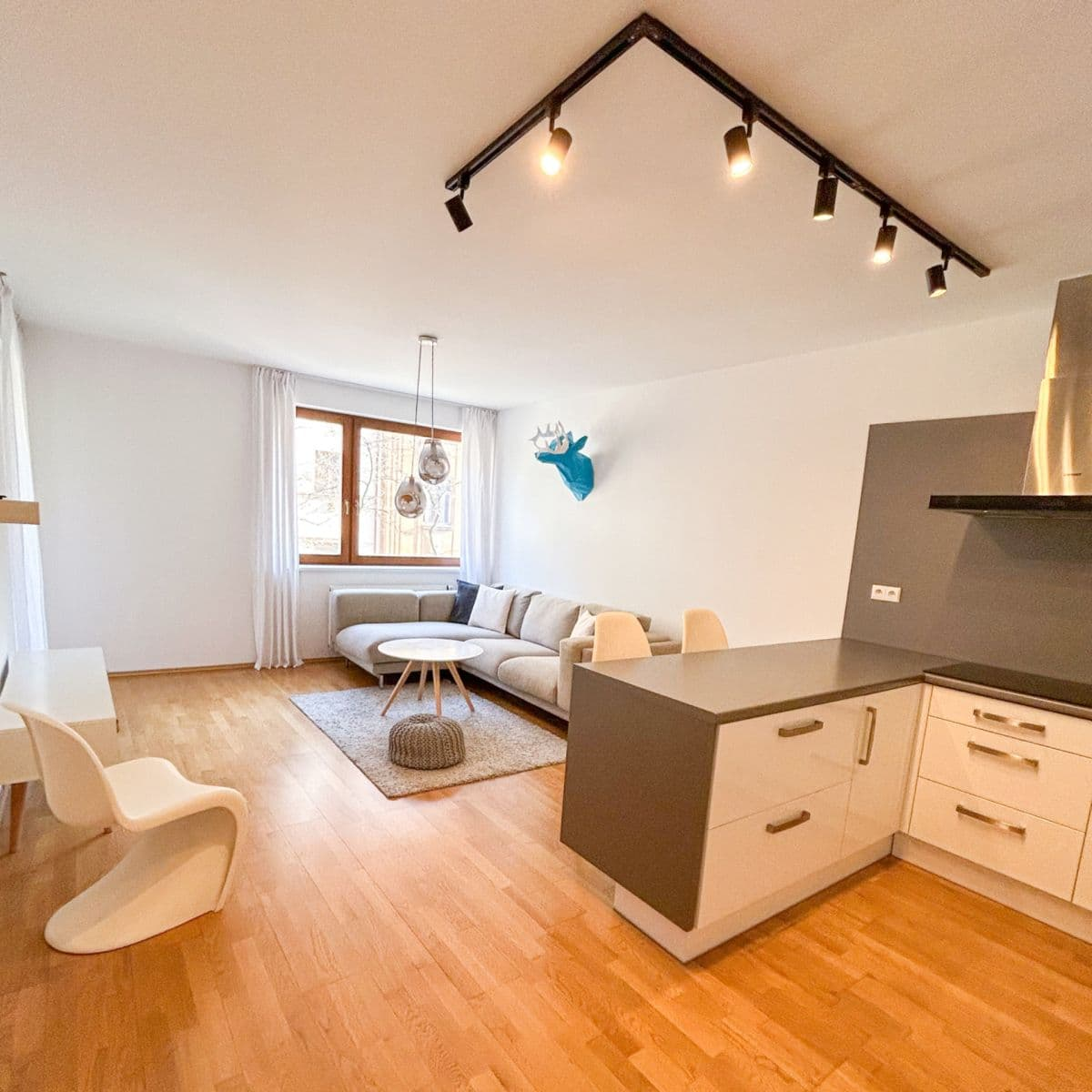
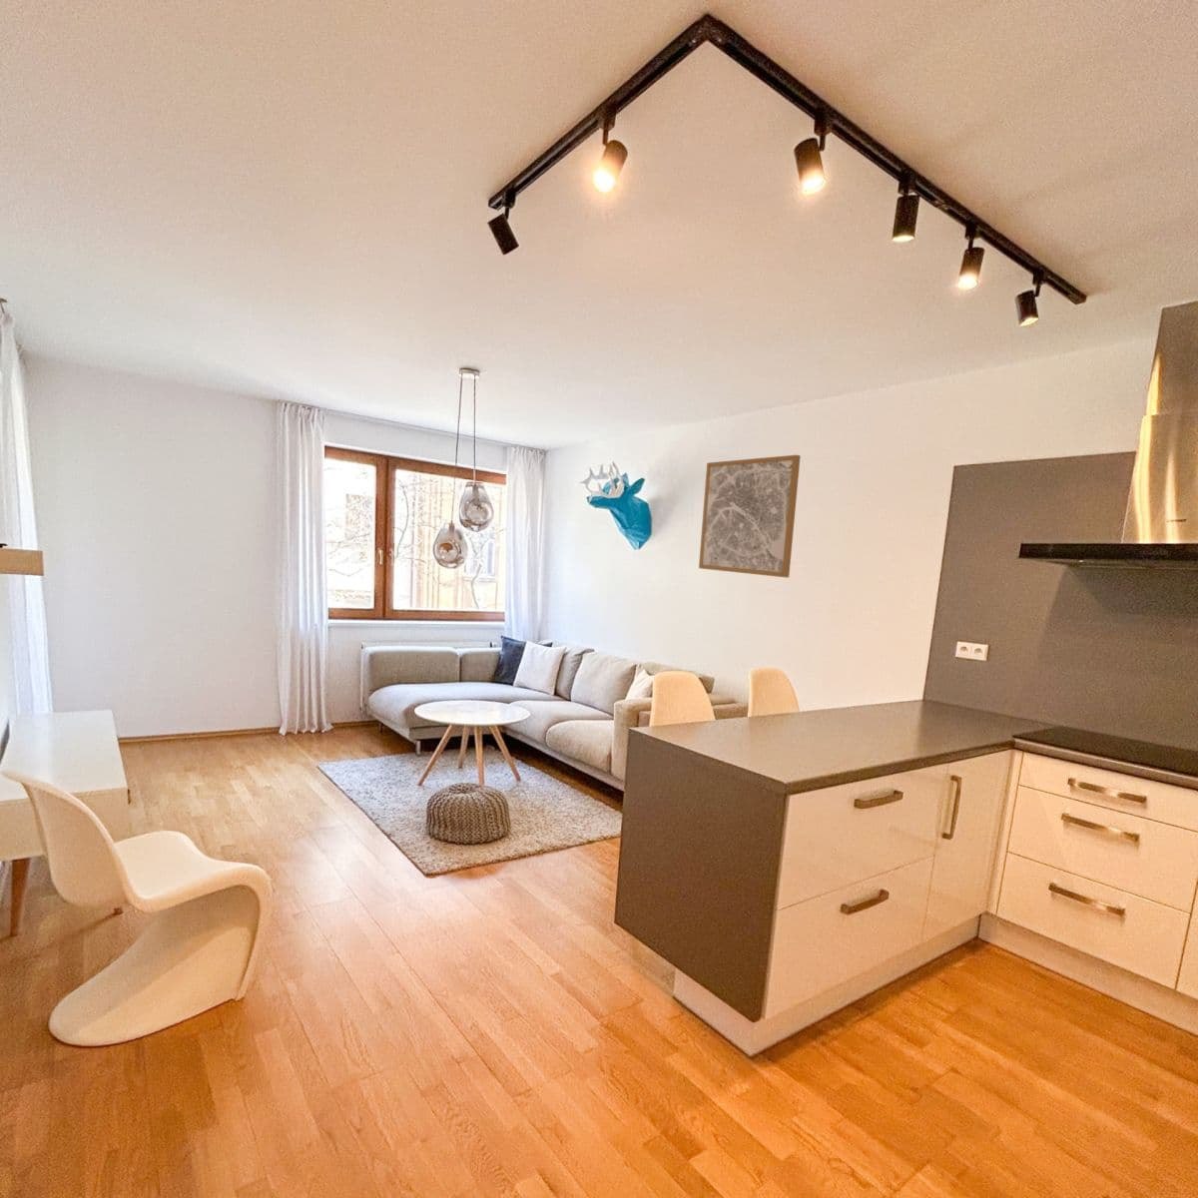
+ wall art (745, 516)
